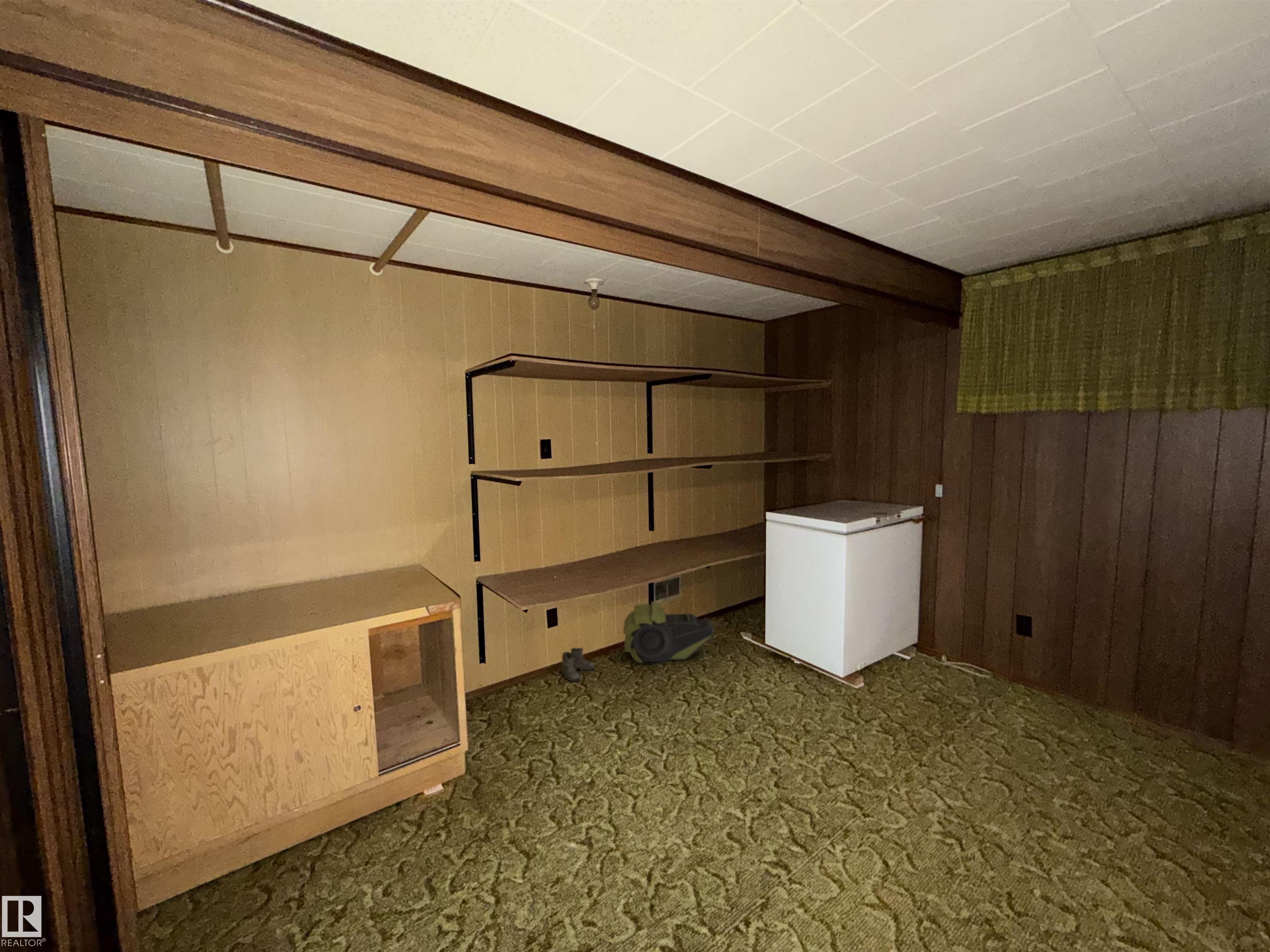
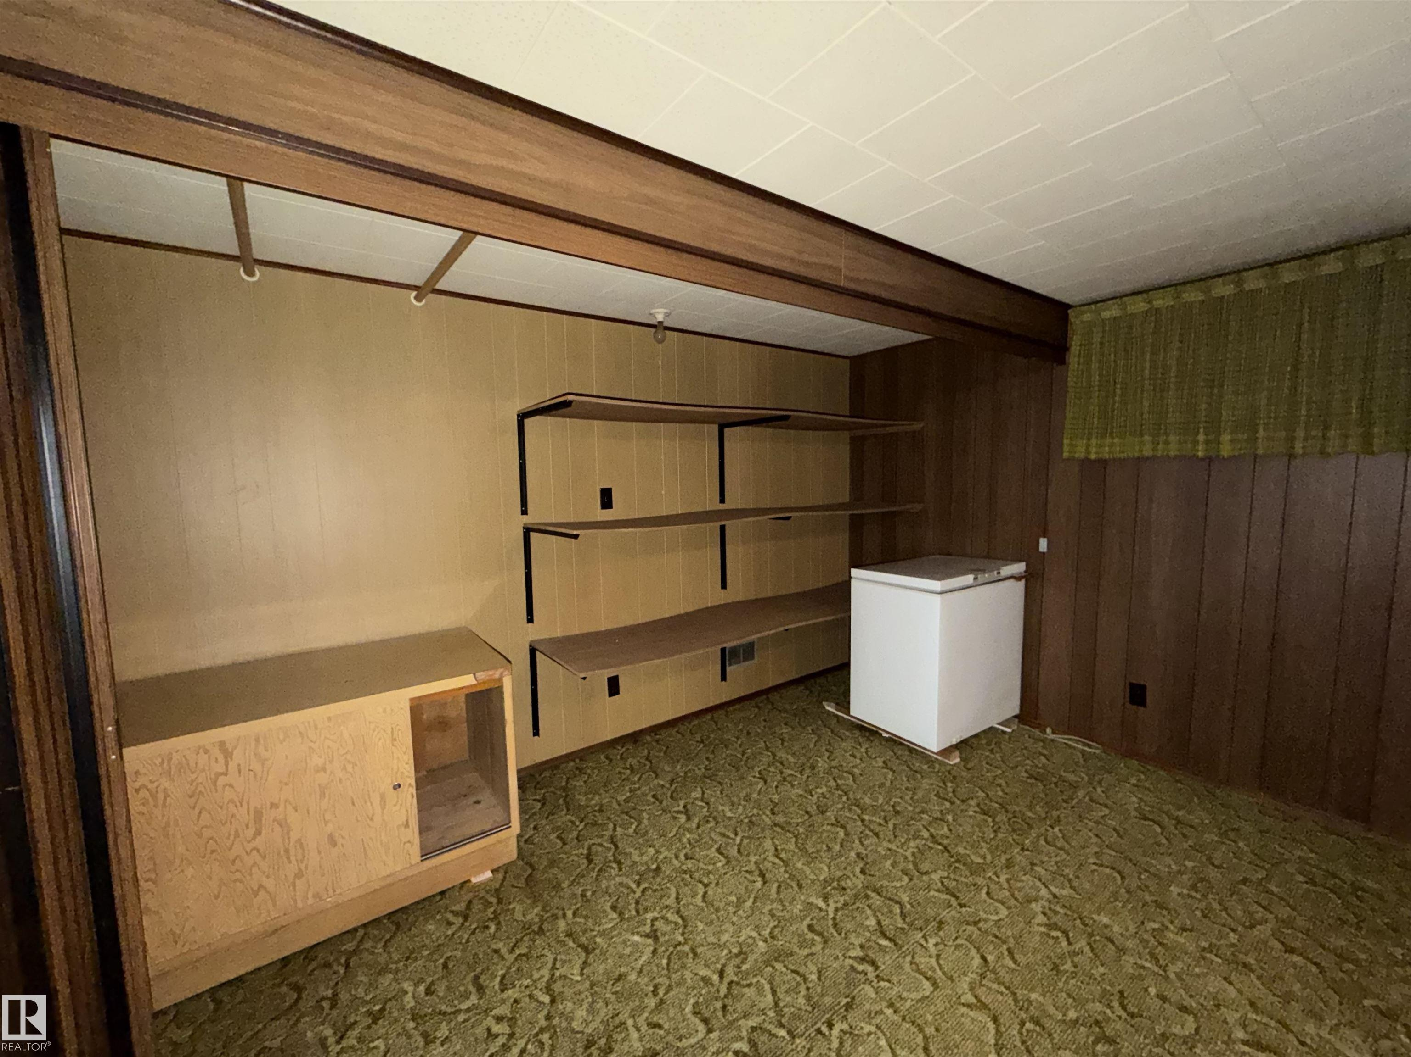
- backpack (666, 631)
- boots (575, 663)
